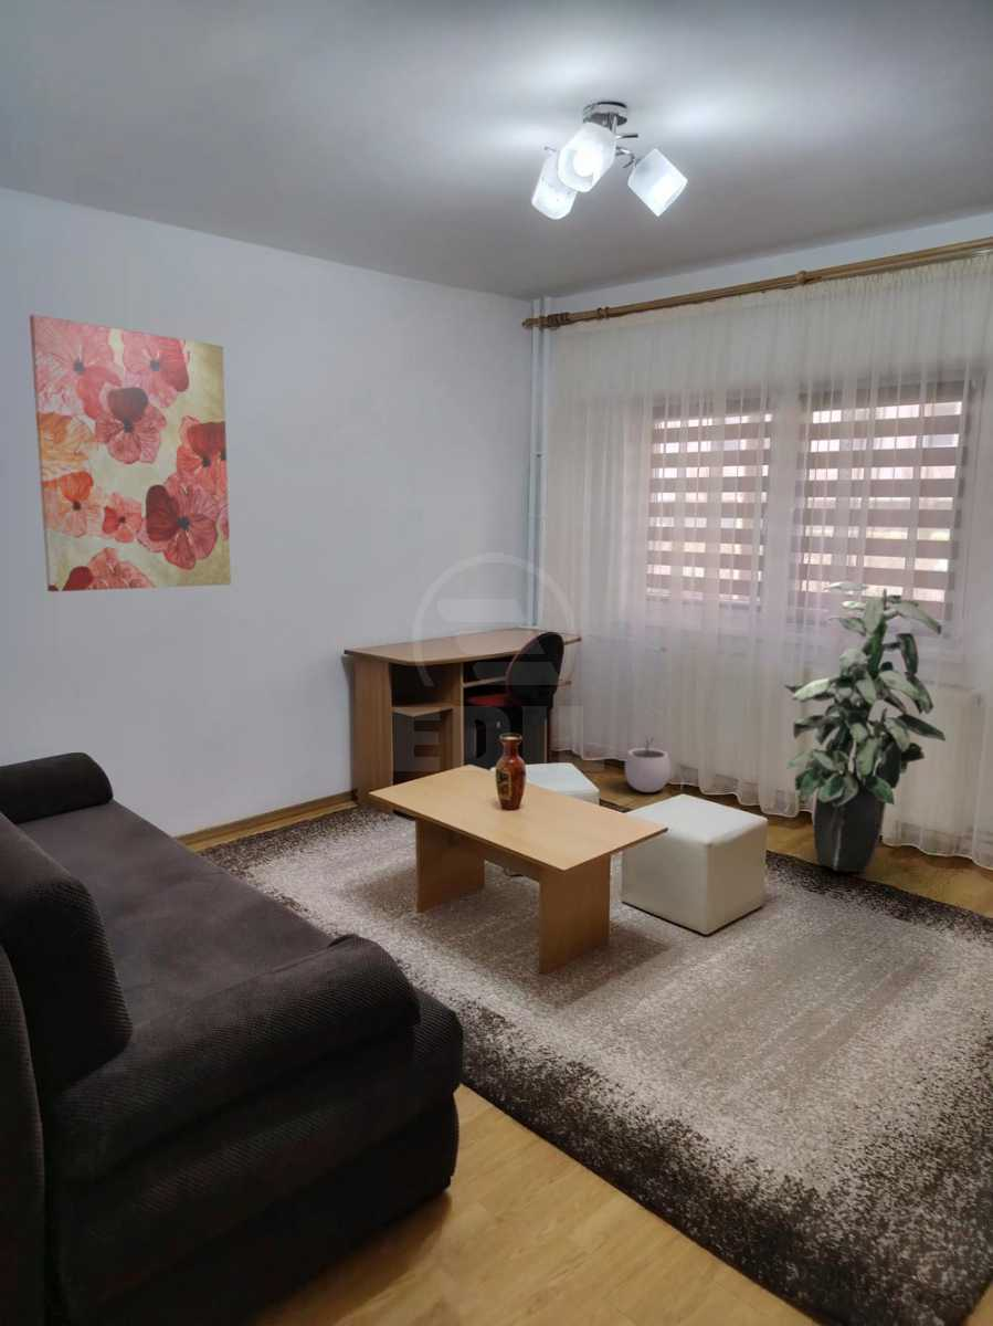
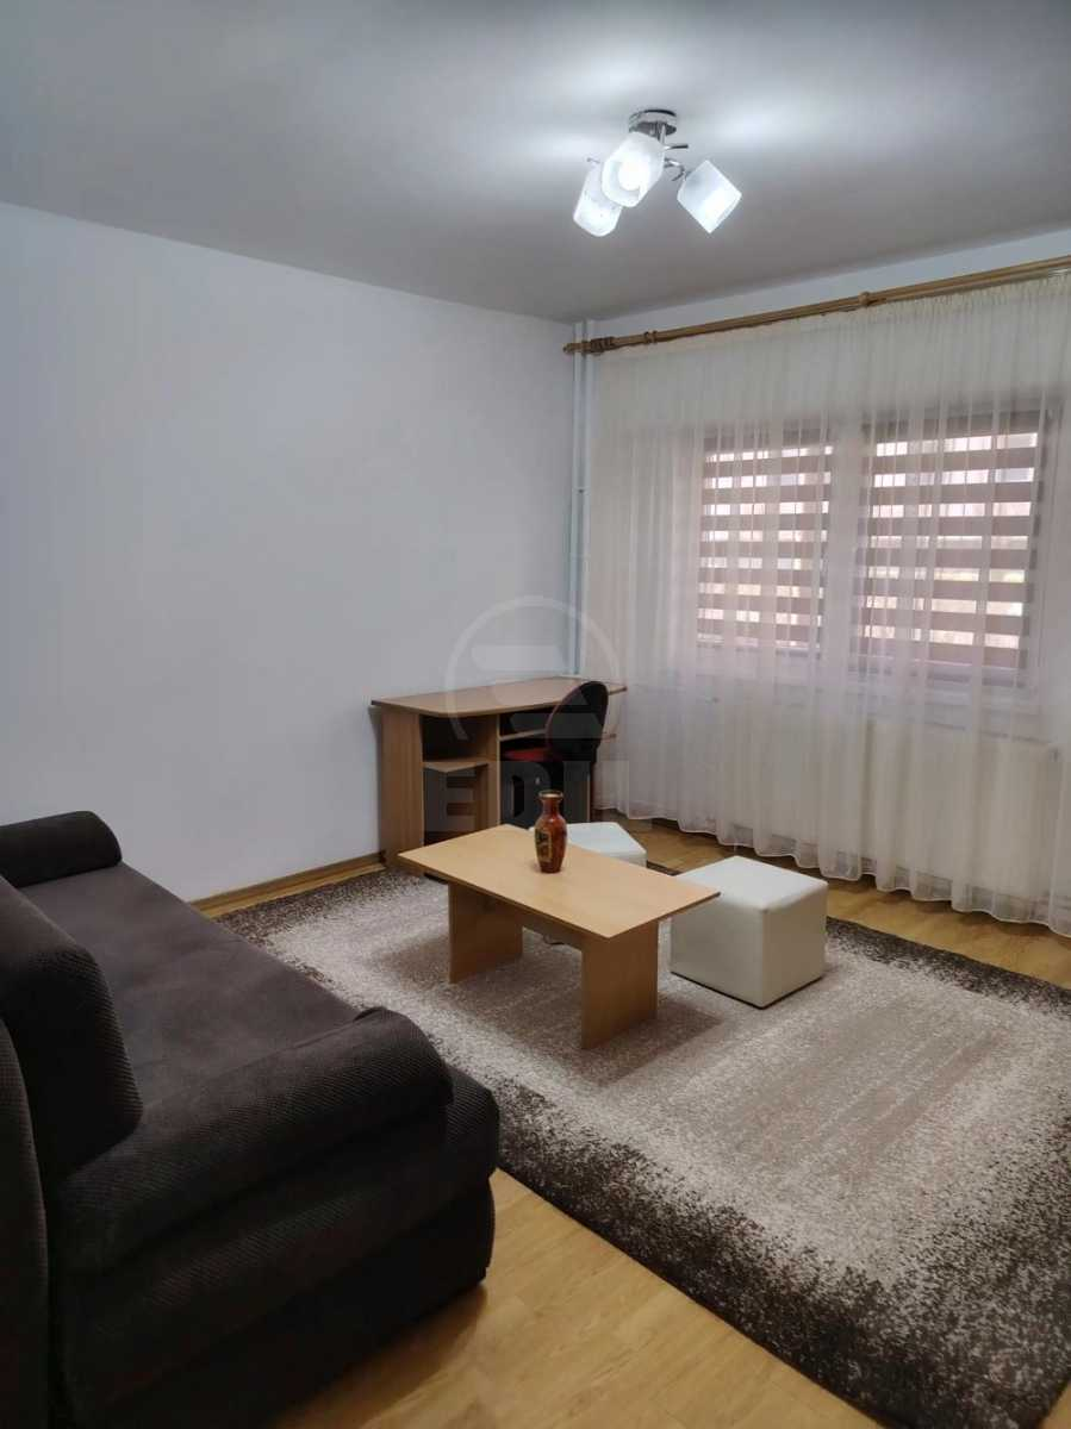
- plant pot (647, 762)
- wall art (139, 462)
- indoor plant (855, 726)
